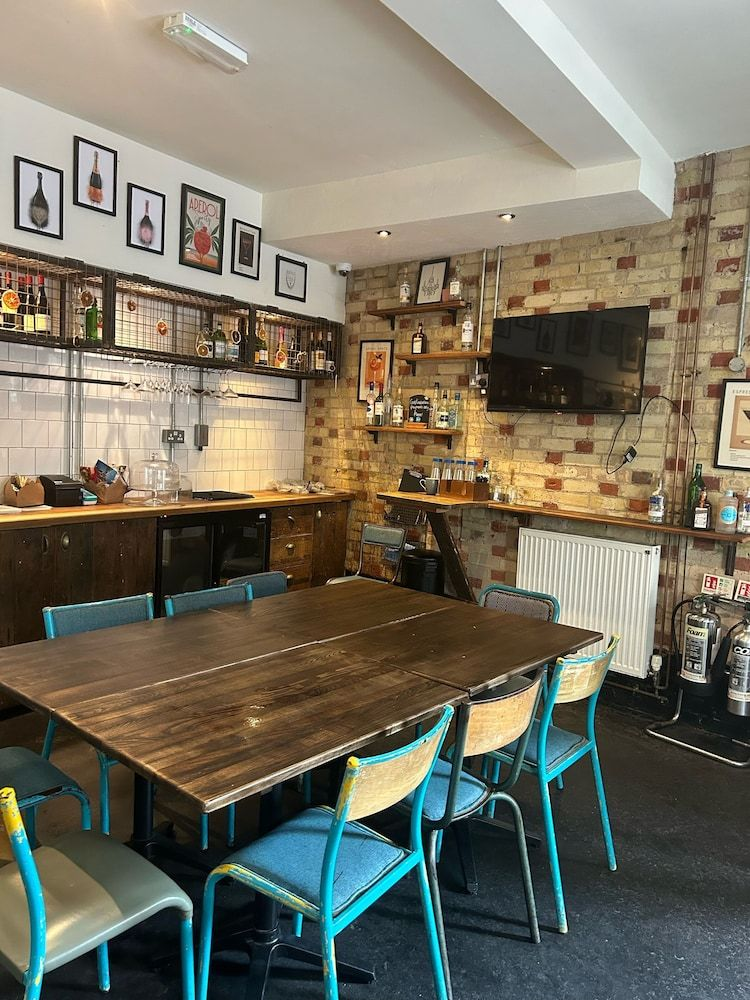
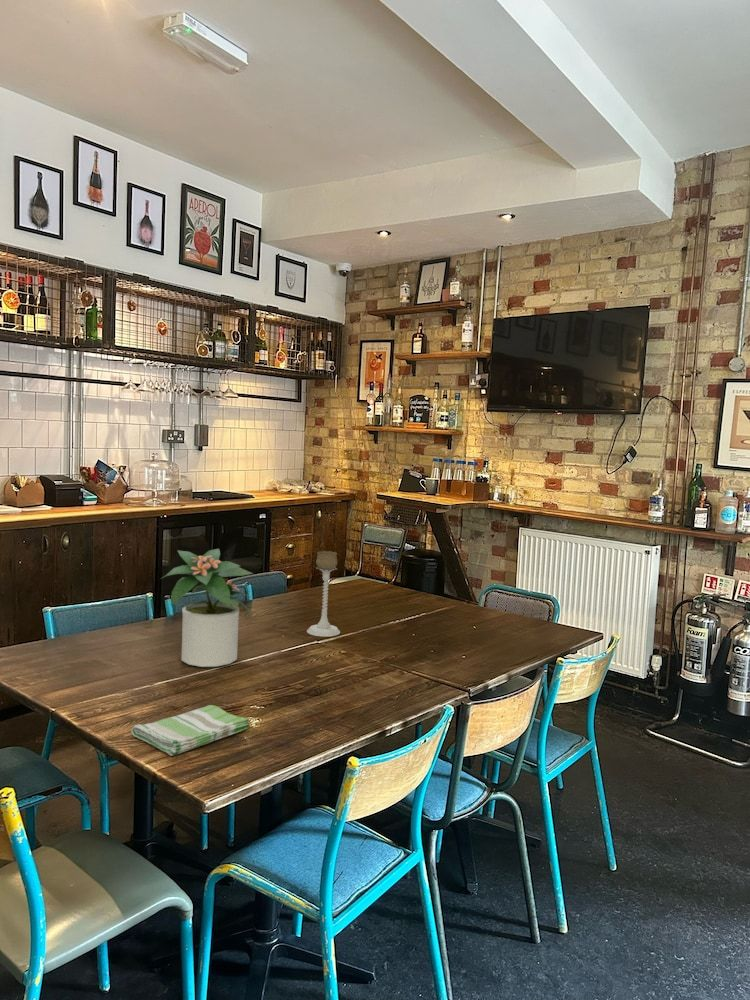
+ candle holder (325, 592)
+ dish towel (191, 725)
+ potted plant (208, 607)
